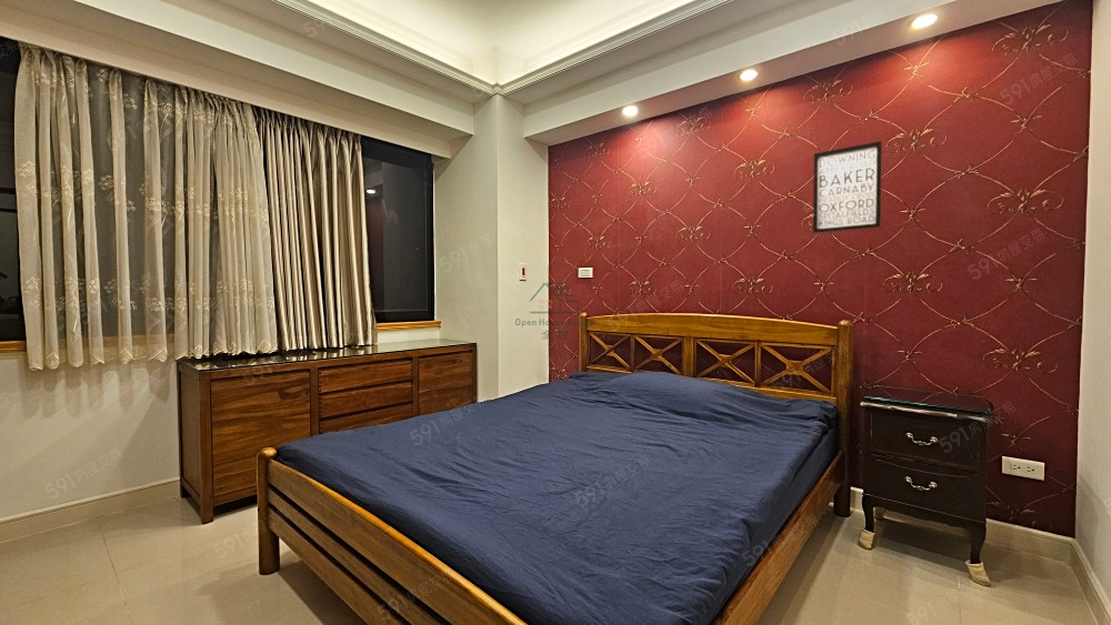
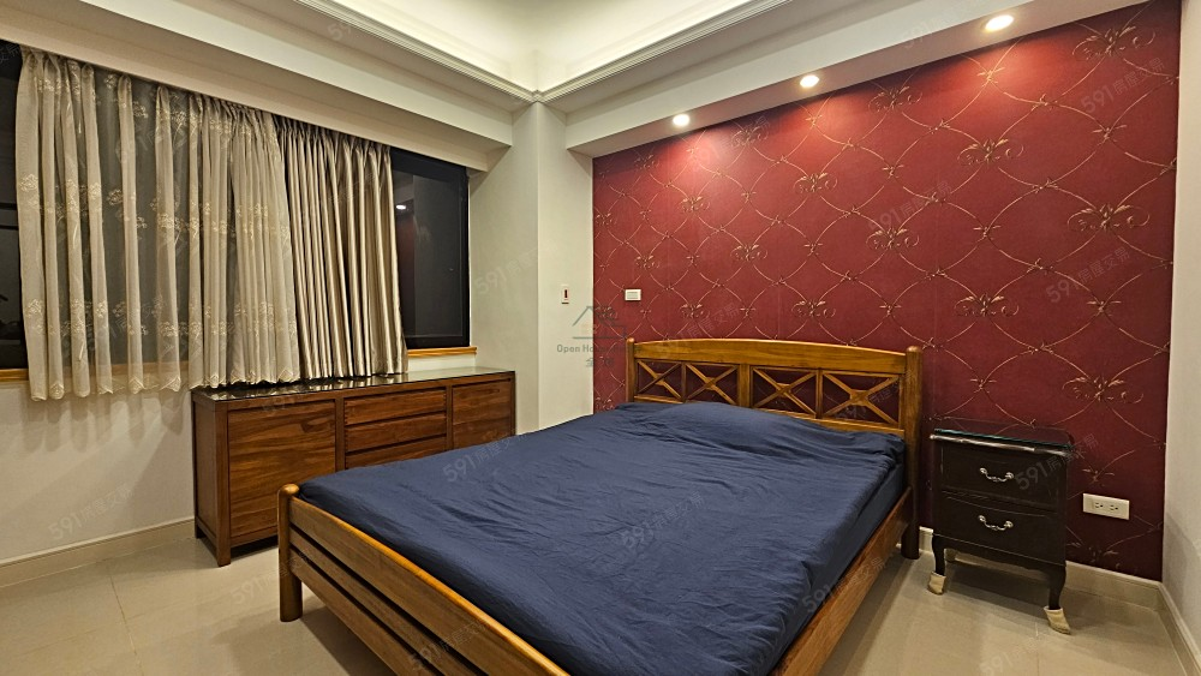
- wall art (845, 189)
